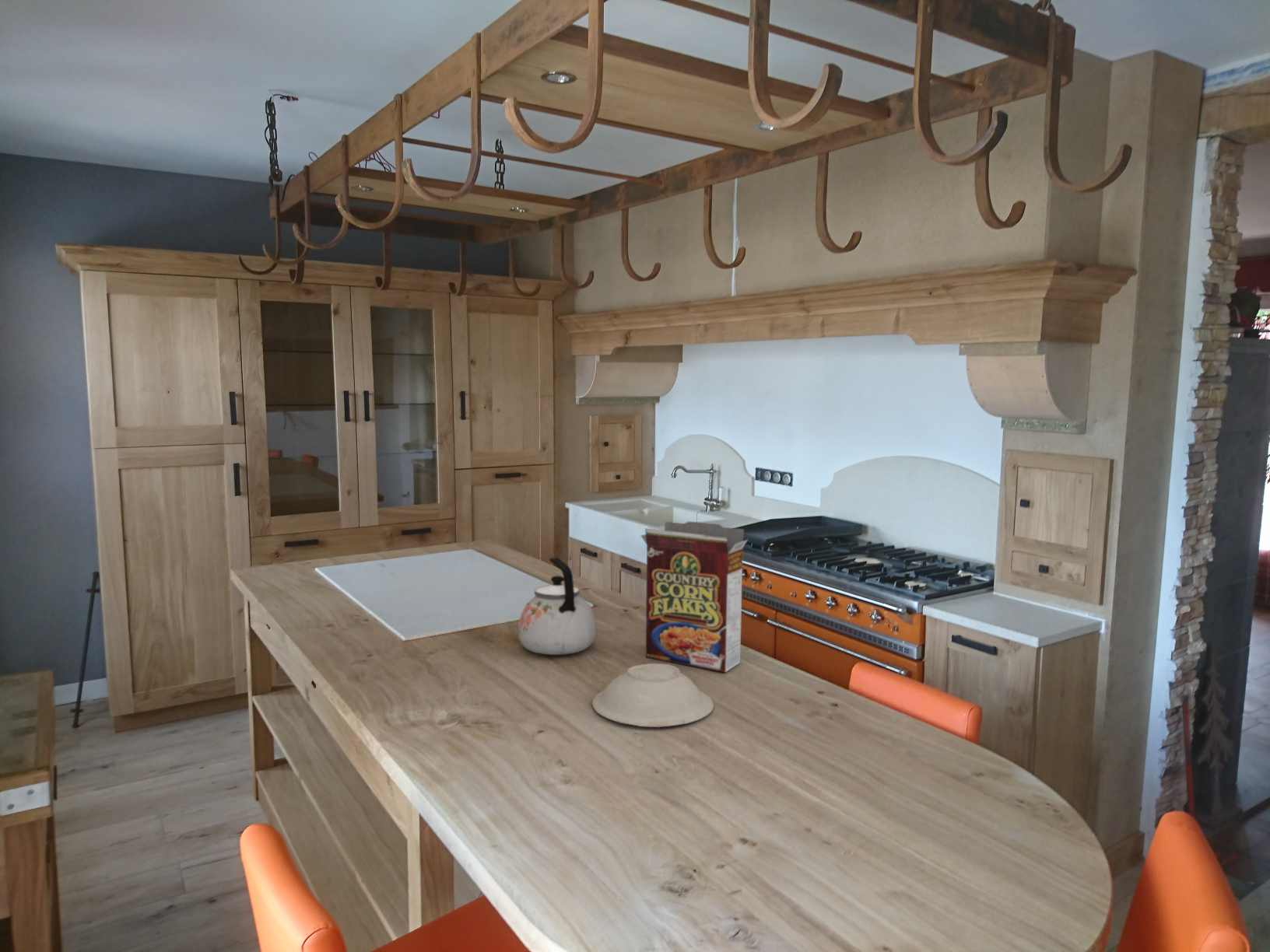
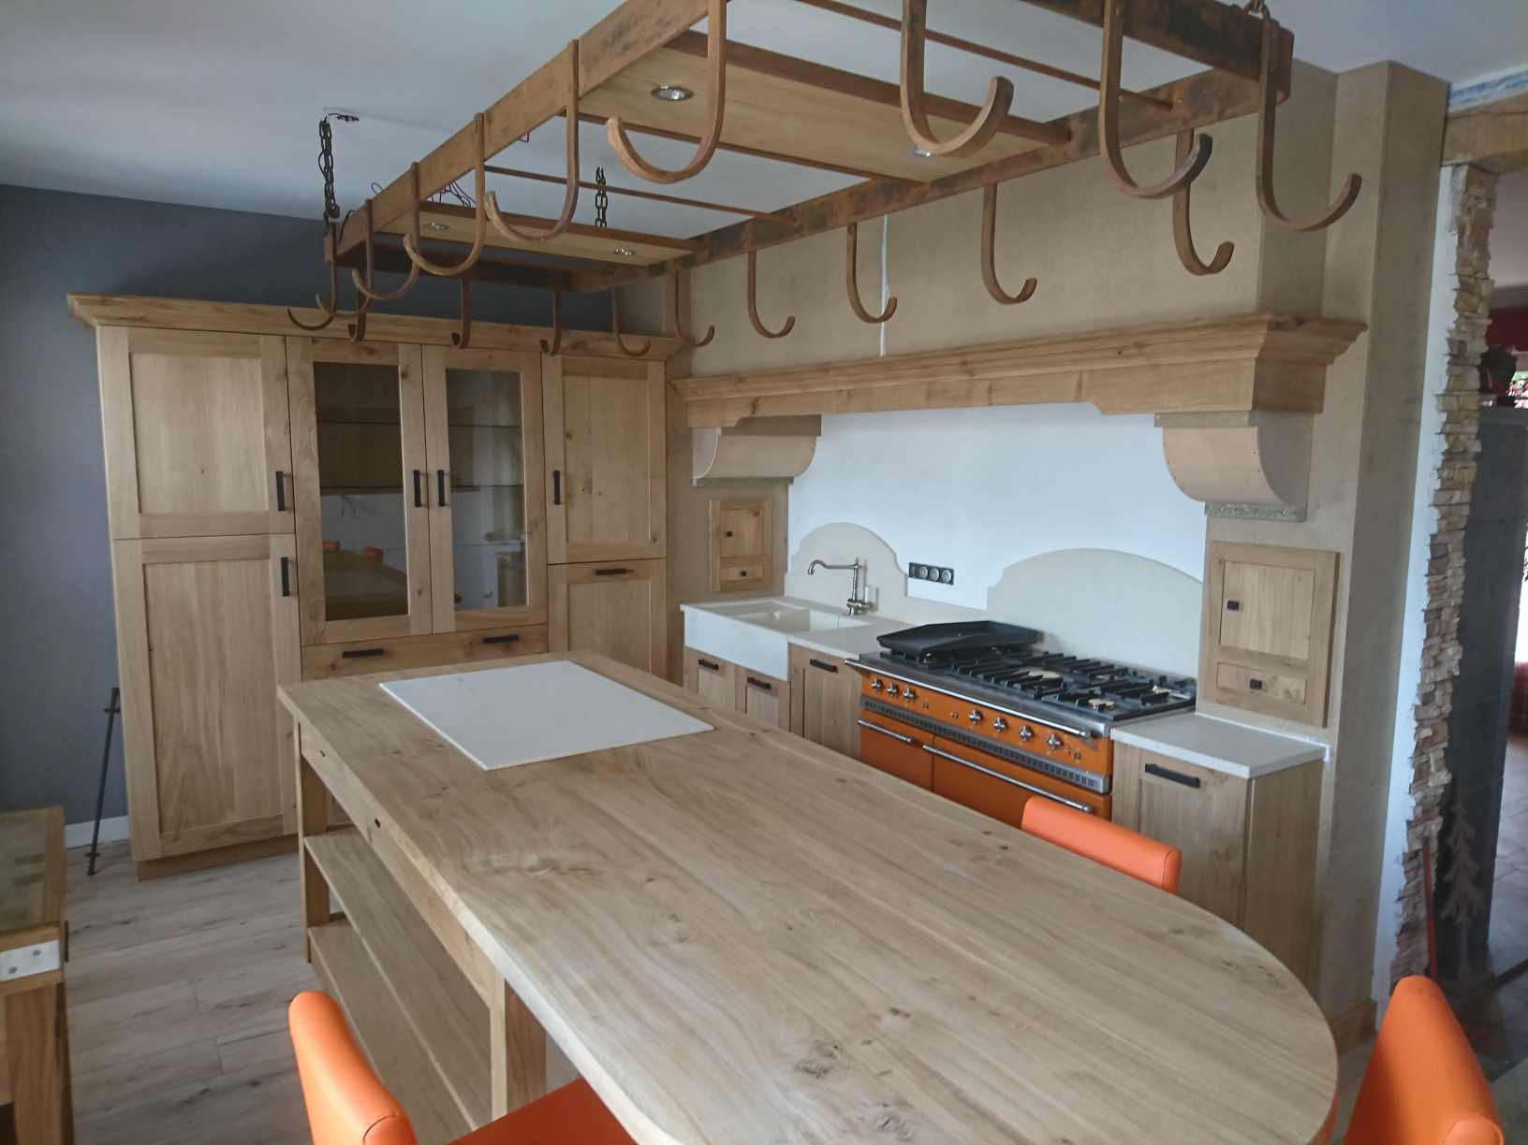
- kettle (556, 604)
- cereal box (692, 593)
- bowl (652, 687)
